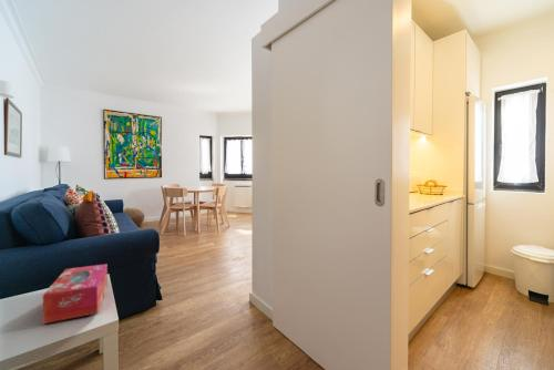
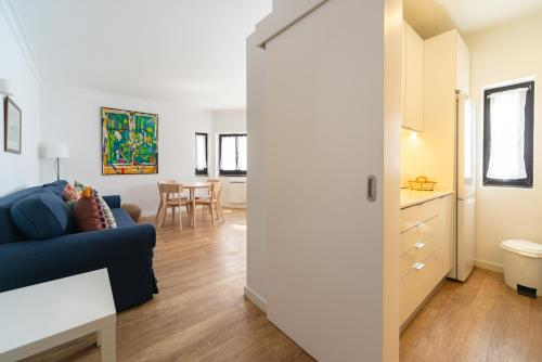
- tissue box (80, 289)
